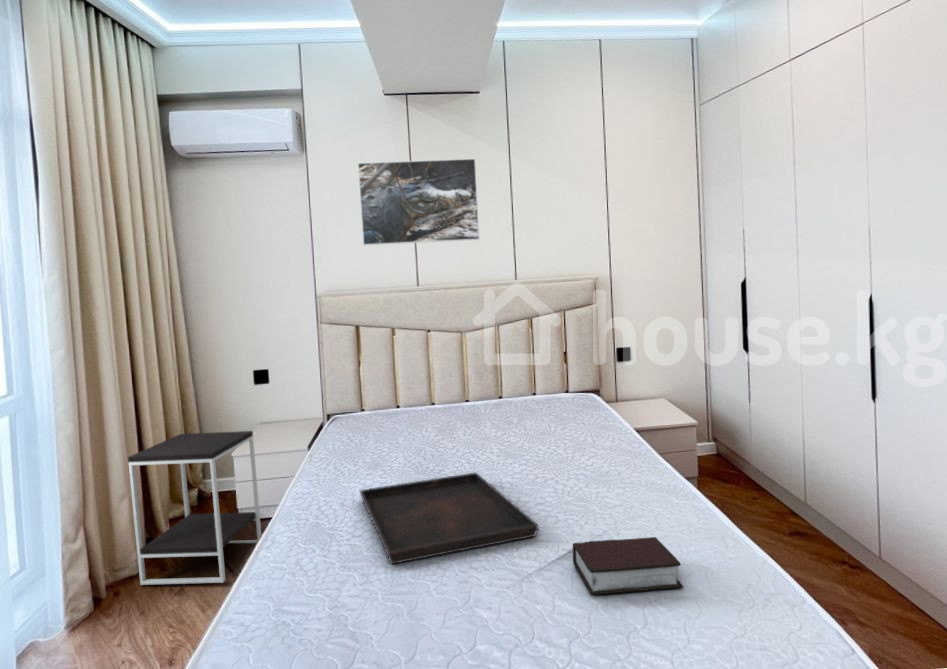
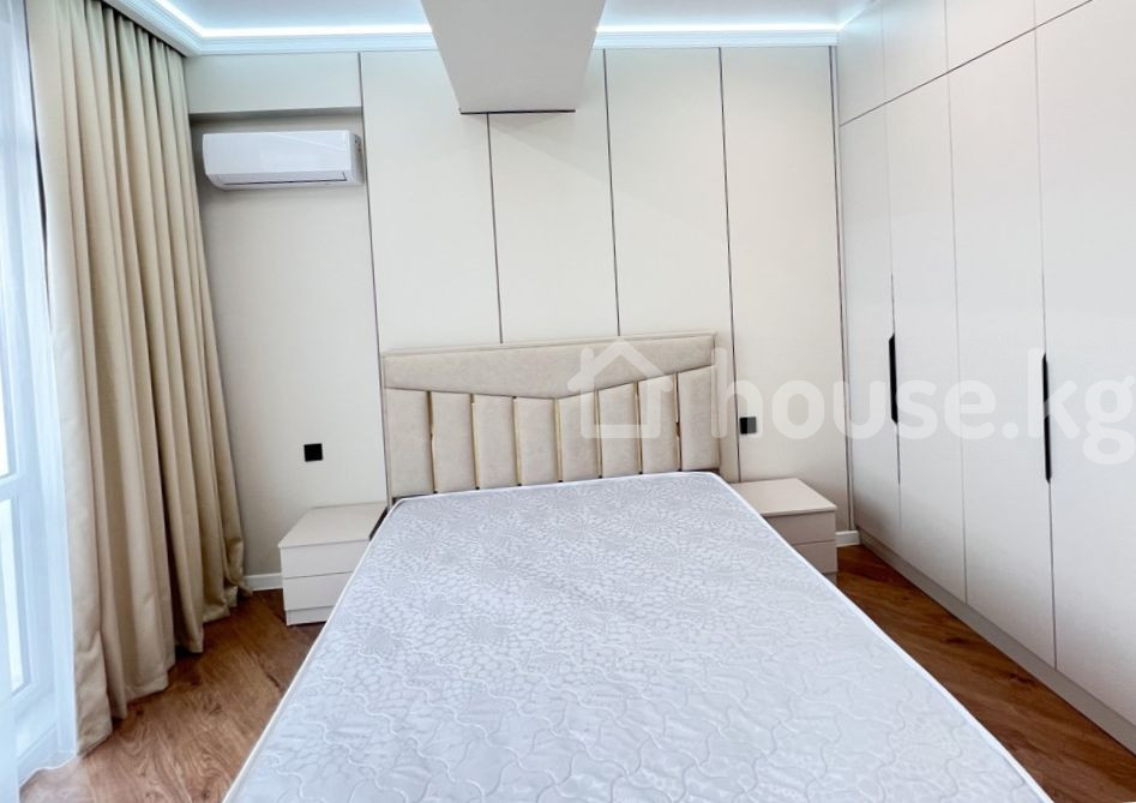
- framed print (419, 202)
- side table (200, 514)
- serving tray (440, 511)
- bible (625, 563)
